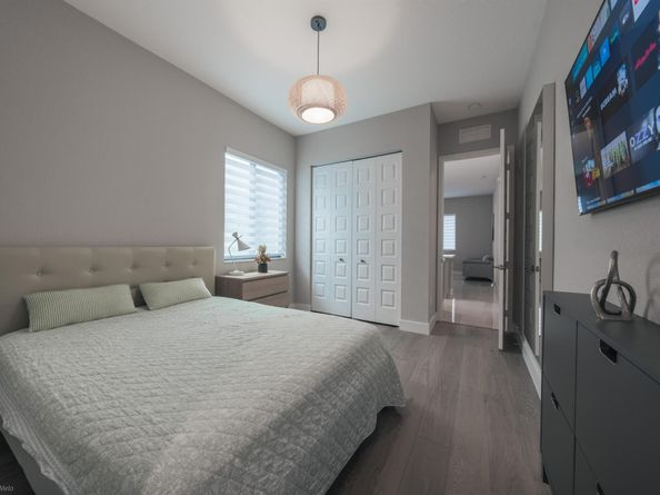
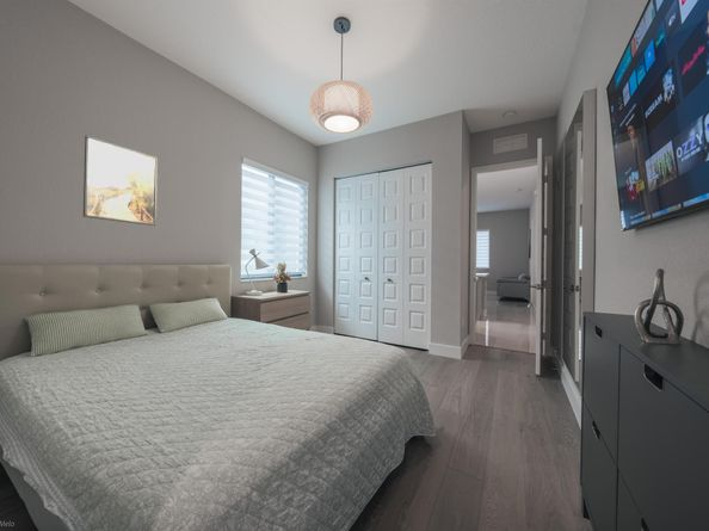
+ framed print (123, 184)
